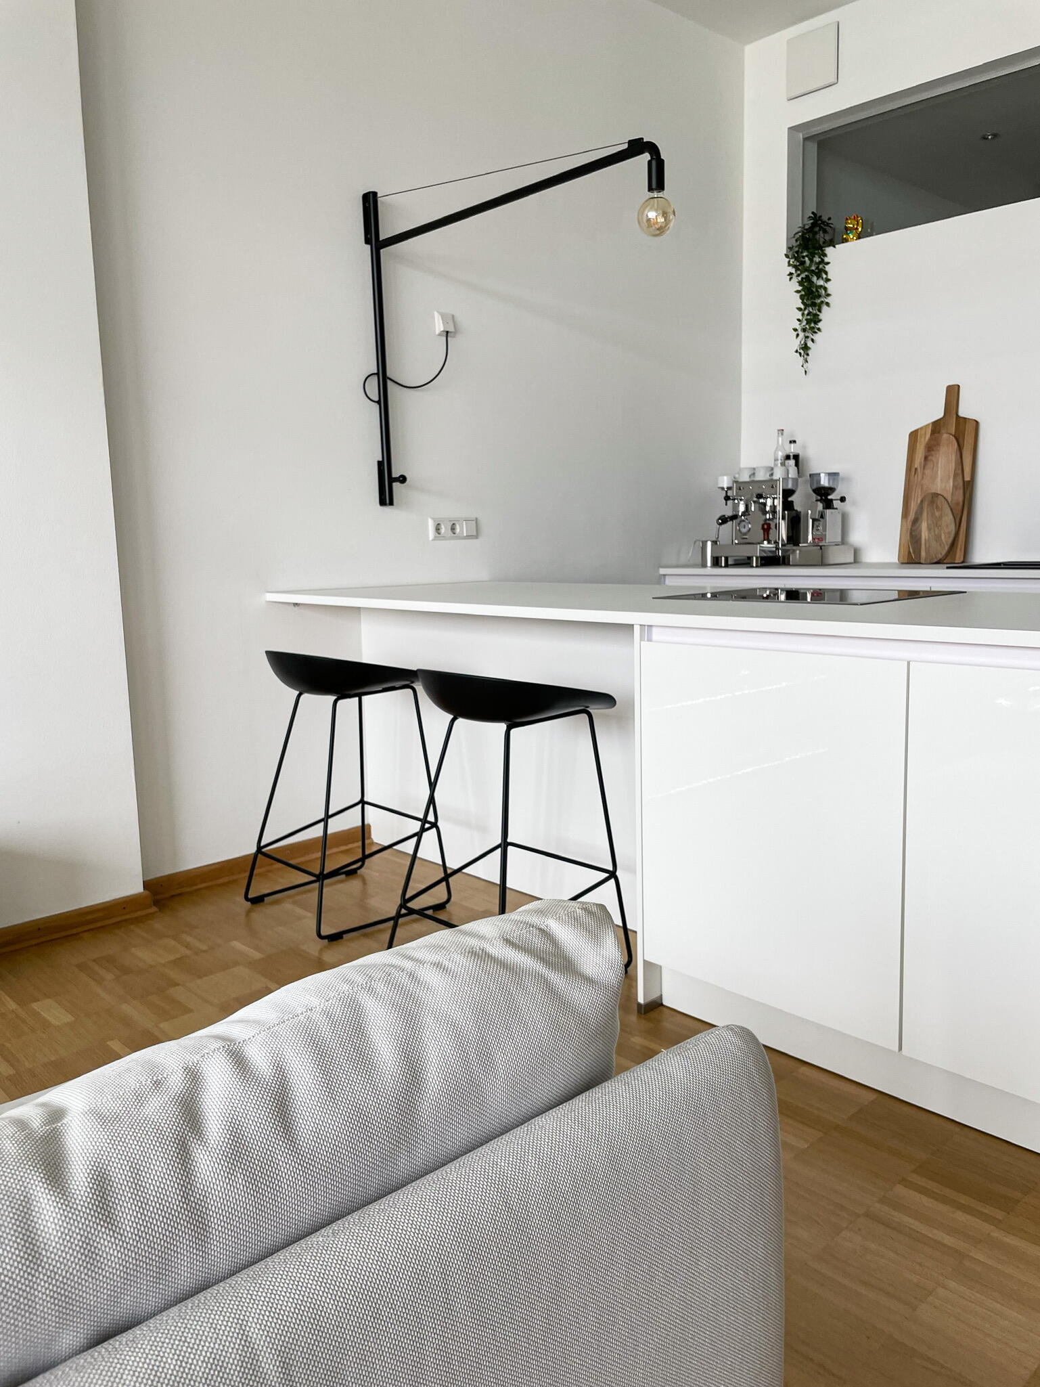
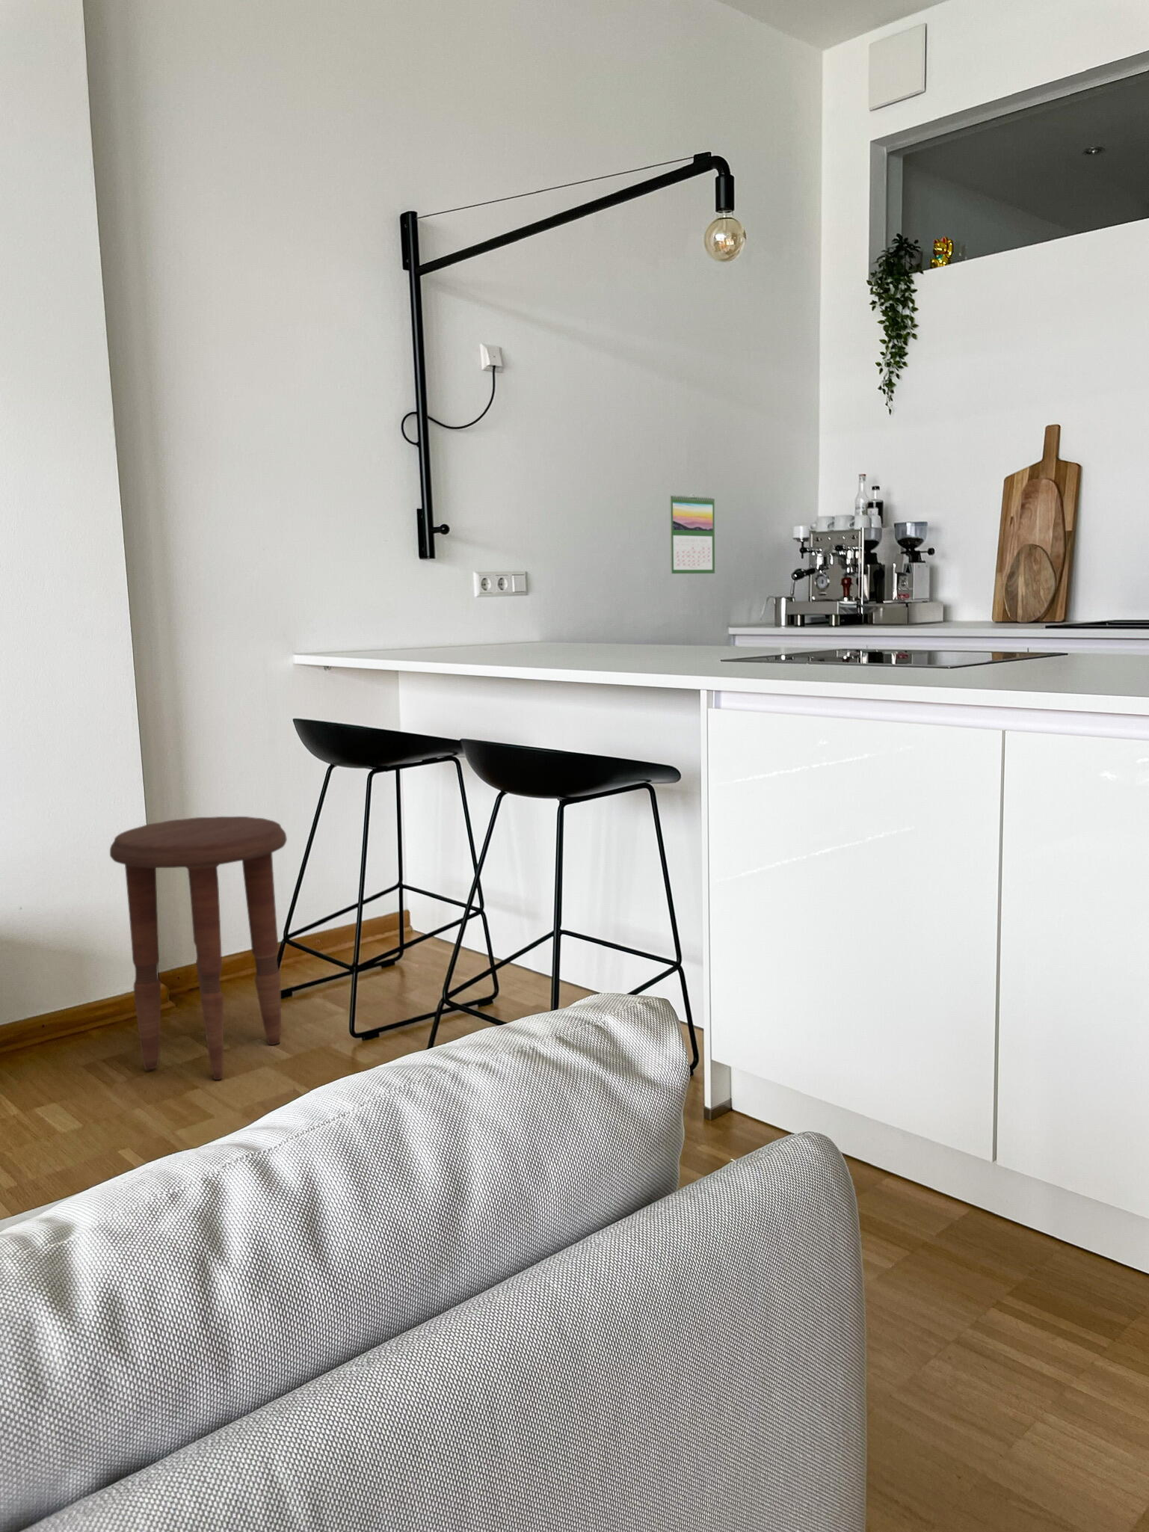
+ calendar (693, 534)
+ side table (206, 944)
